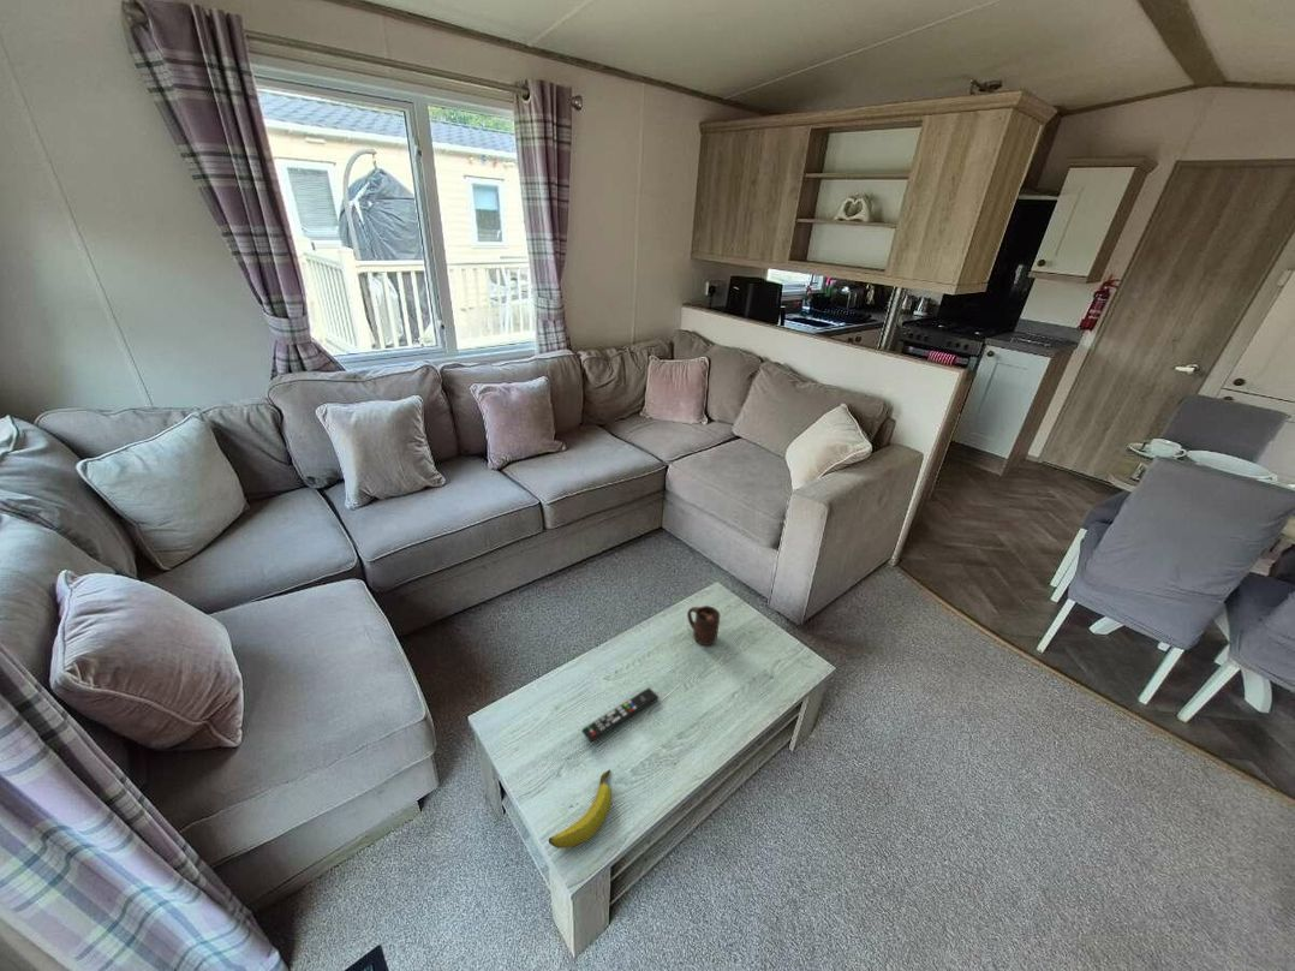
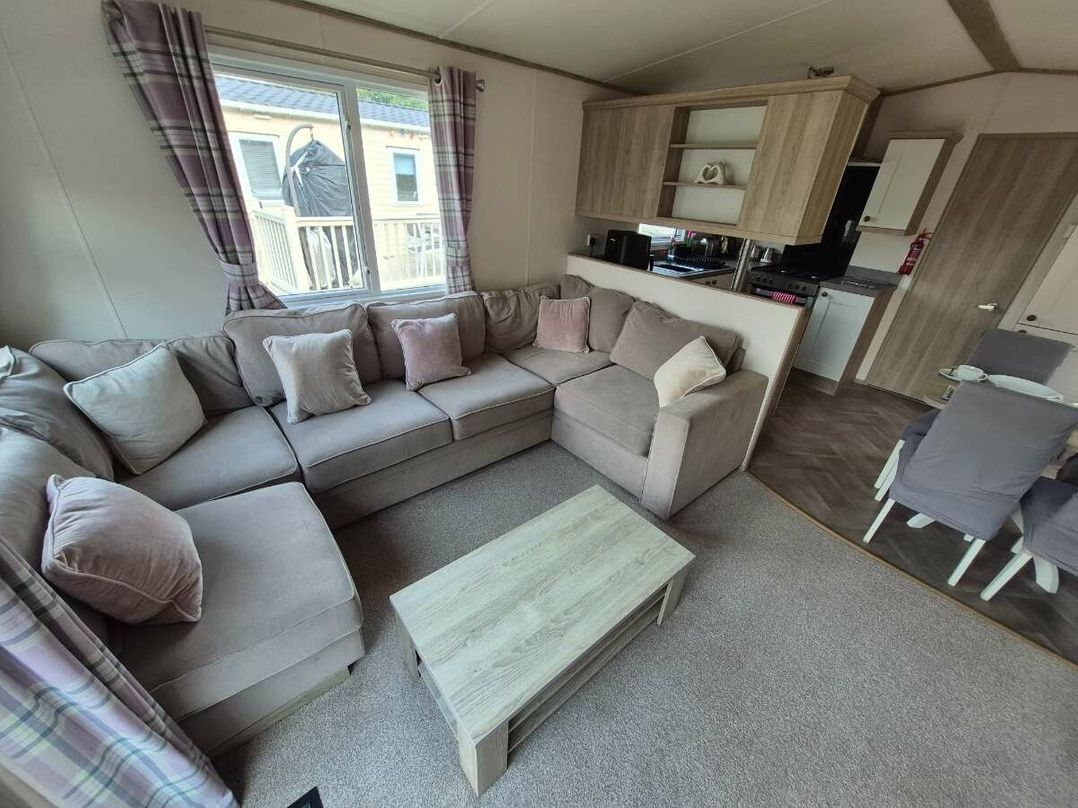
- remote control (621, 713)
- banana (590, 809)
- cup (702, 624)
